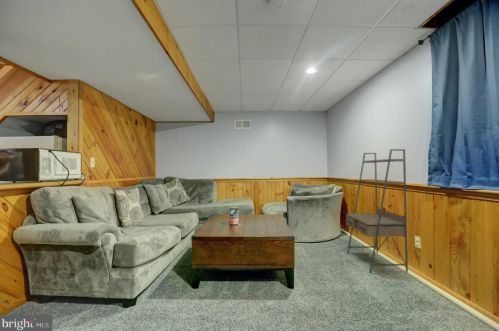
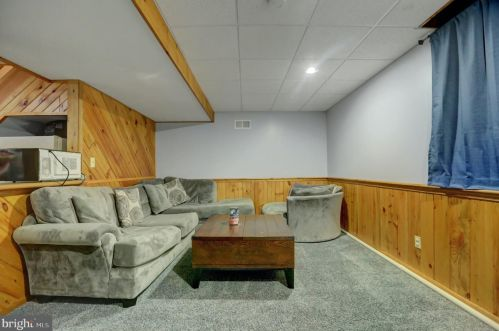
- shelving unit (376, 206)
